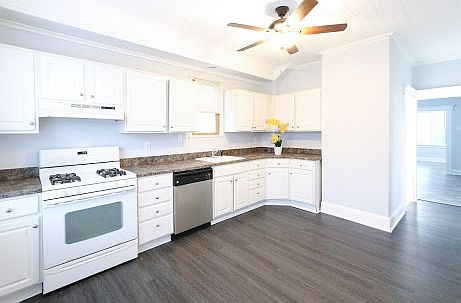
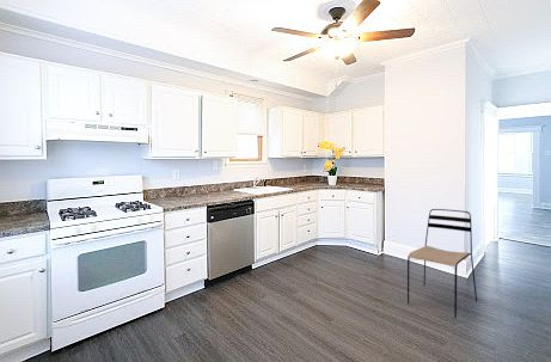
+ dining chair (440, 256)
